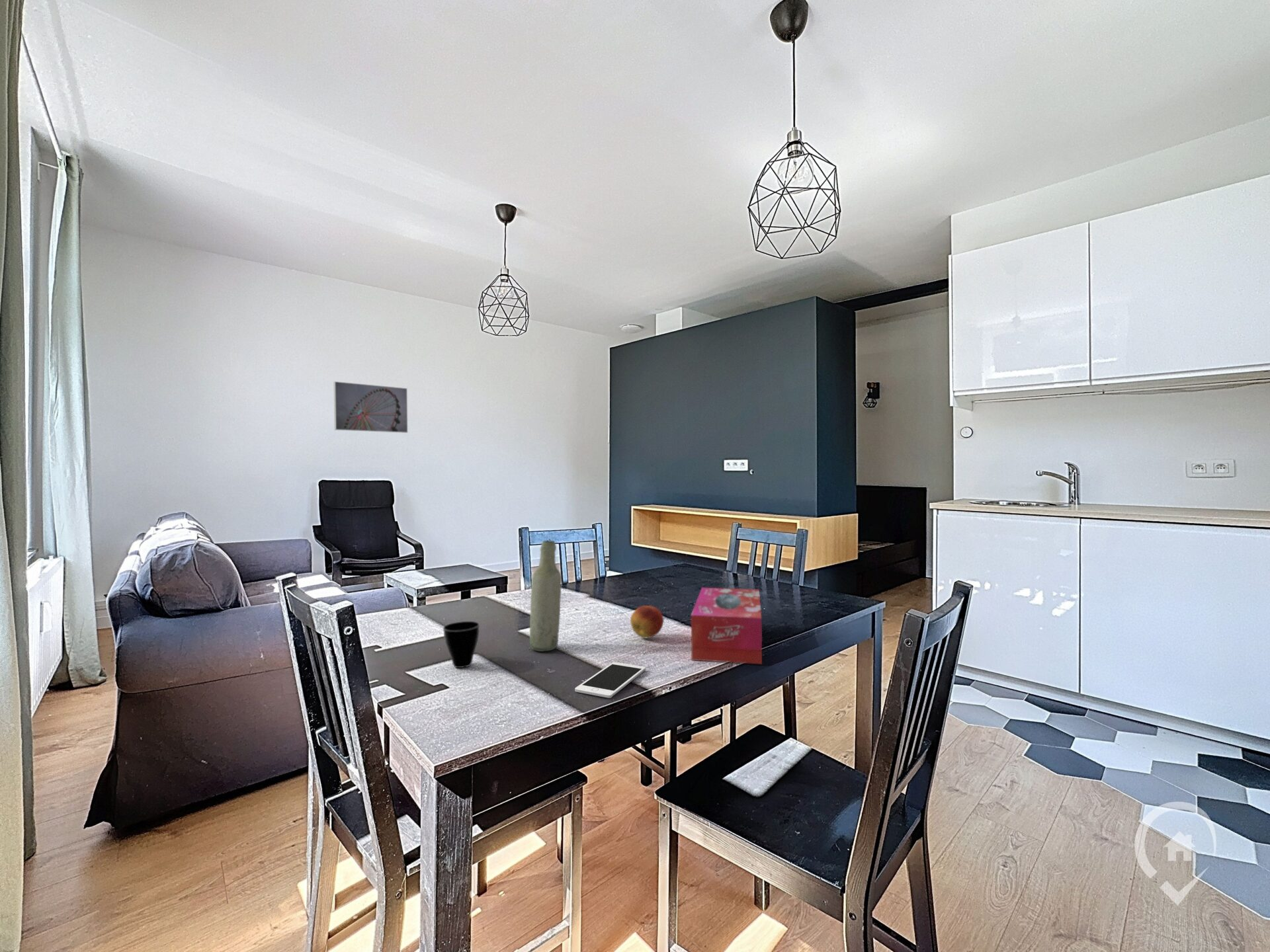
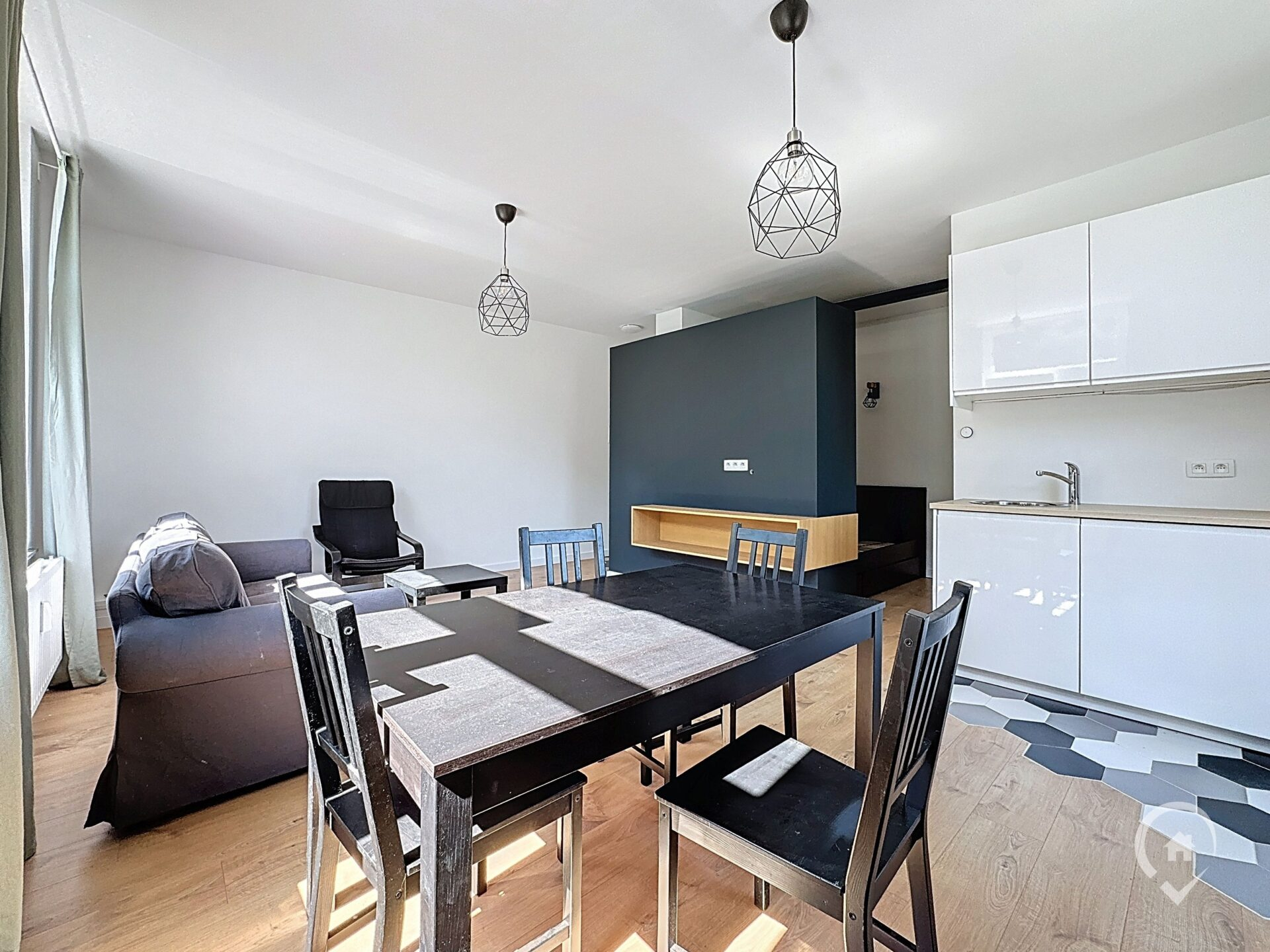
- cell phone (612, 678)
- bottle (545, 594)
- tissue box (728, 621)
- fruit (647, 621)
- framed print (372, 408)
- cup (461, 643)
